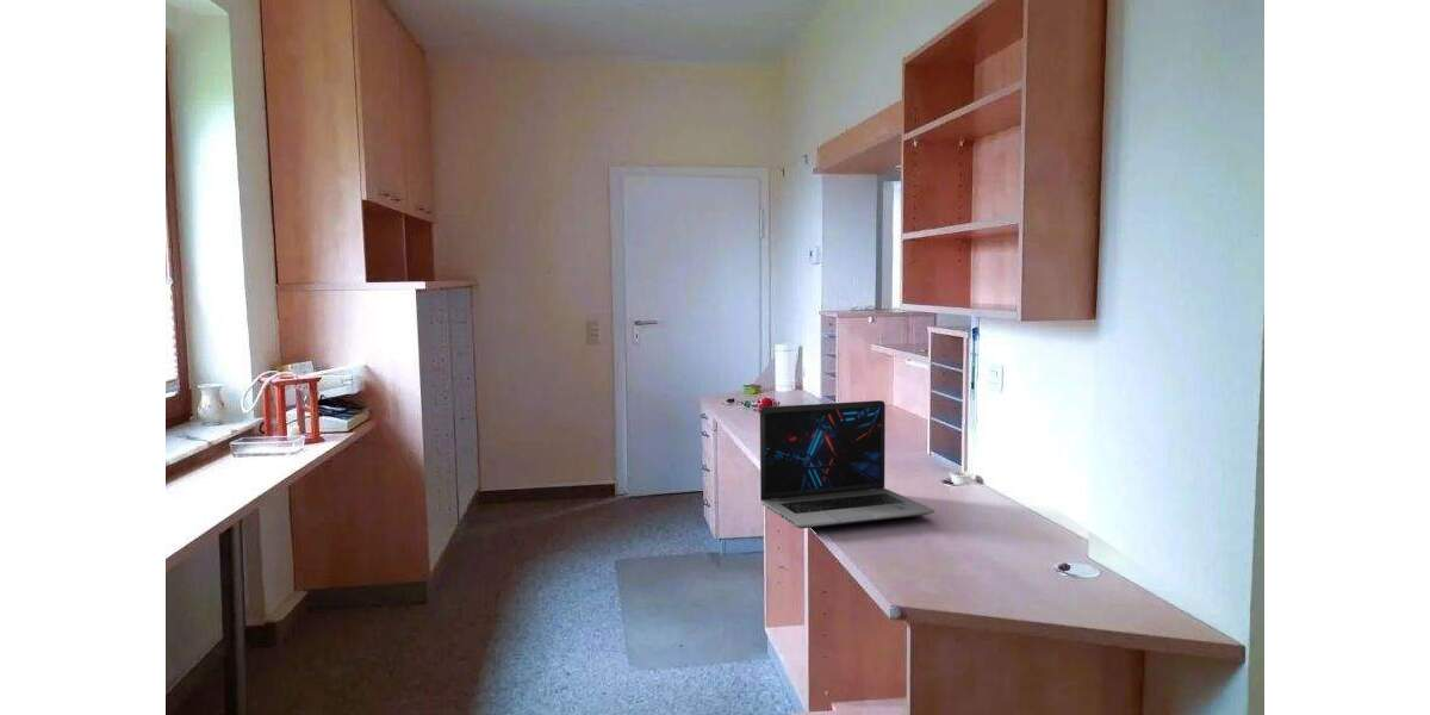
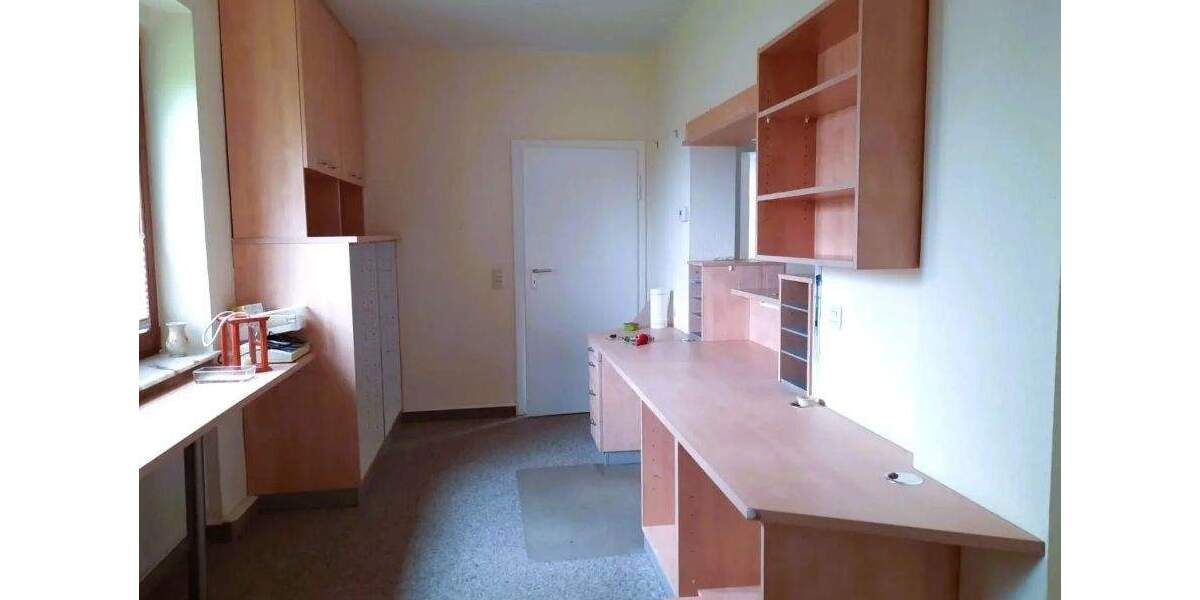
- laptop (845, 460)
